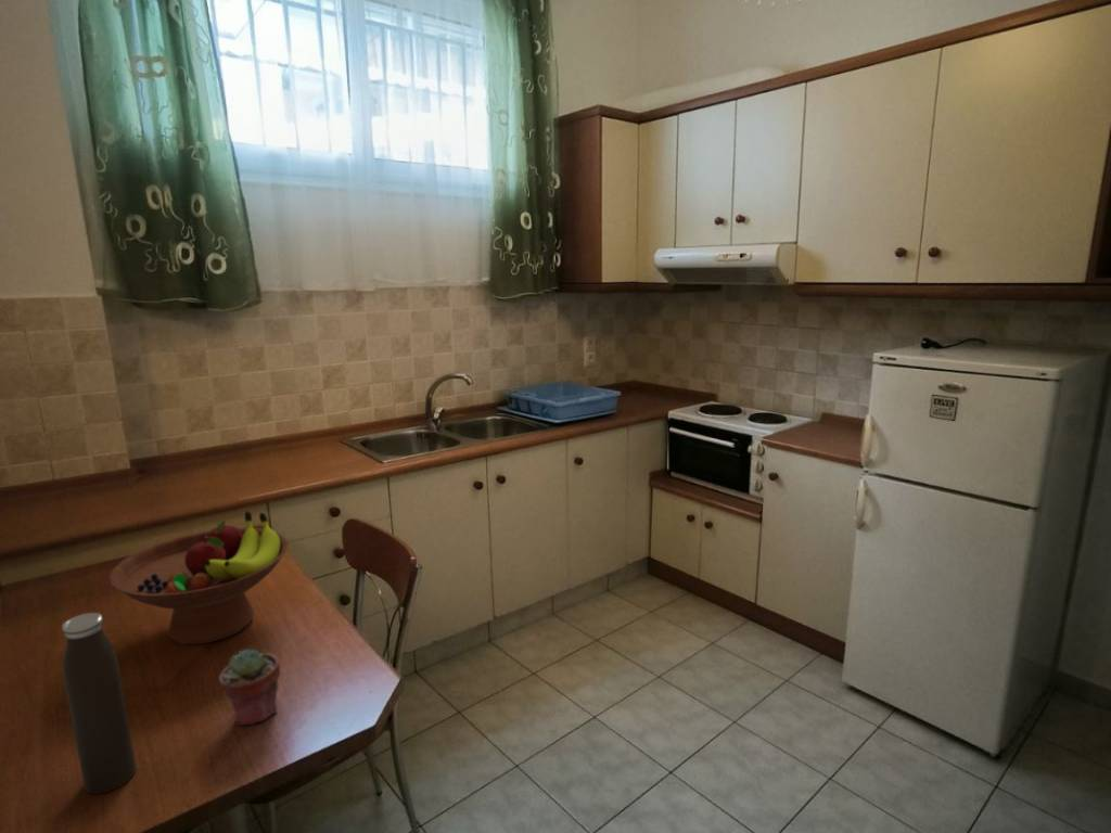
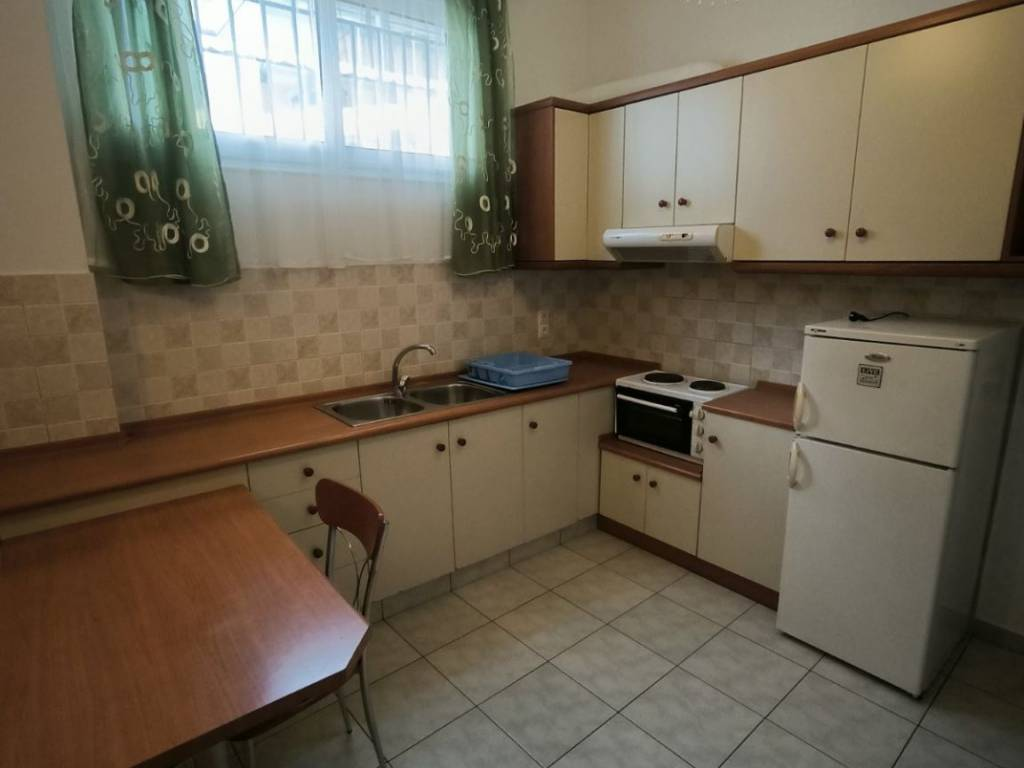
- water bottle (97, 701)
- potted succulent (251, 681)
- fruit bowl (206, 578)
